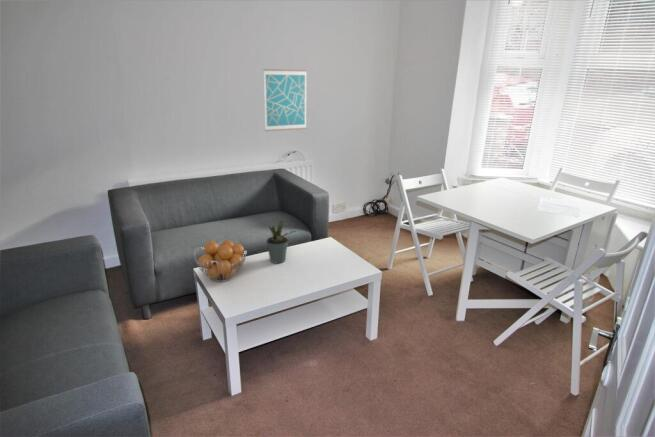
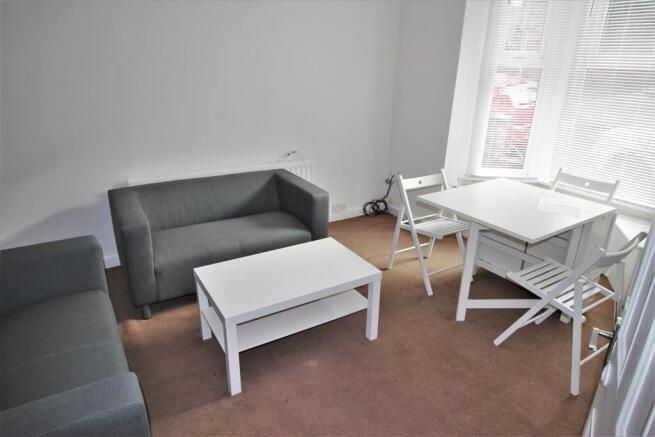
- potted plant (281, 240)
- wall art (286, 100)
- fruit basket (221, 260)
